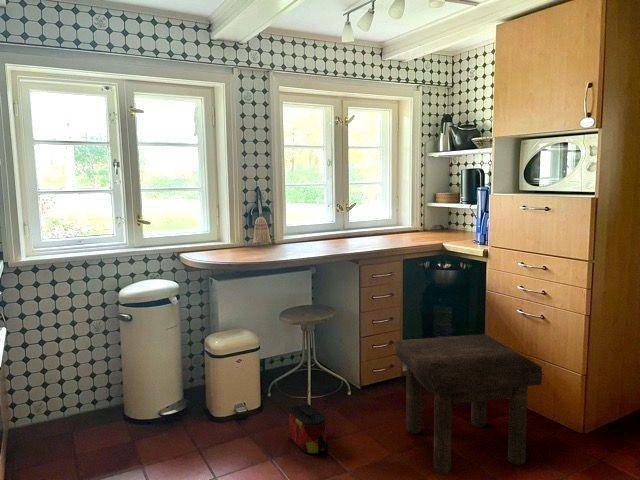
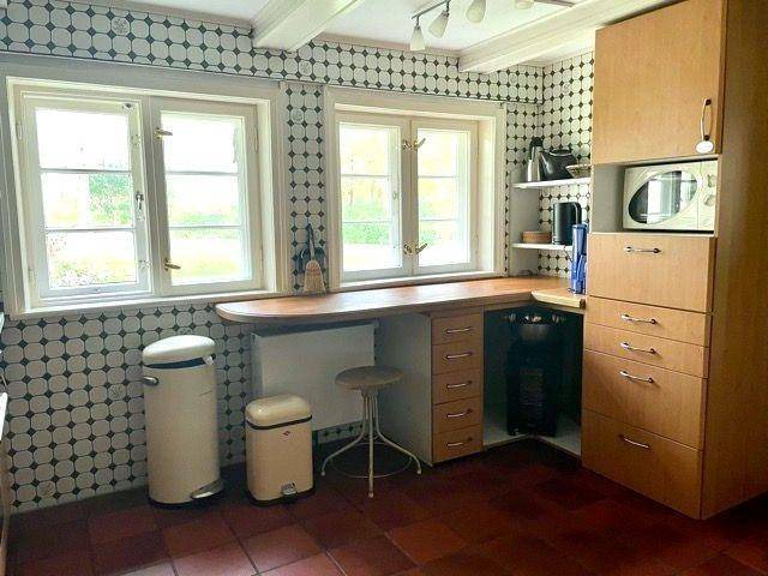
- bag (307, 425)
- stool (462, 398)
